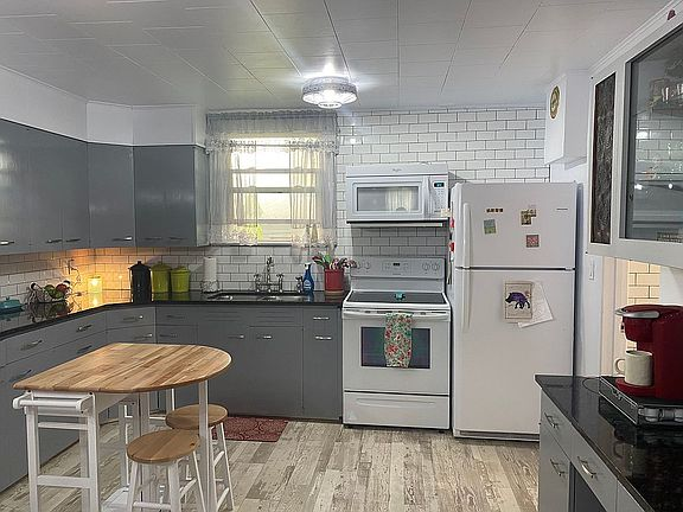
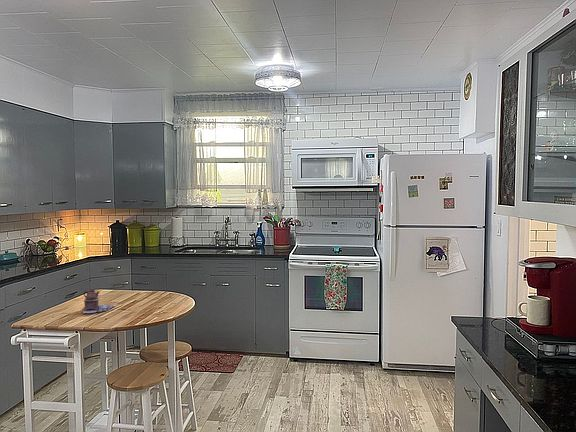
+ teapot (93, 299)
